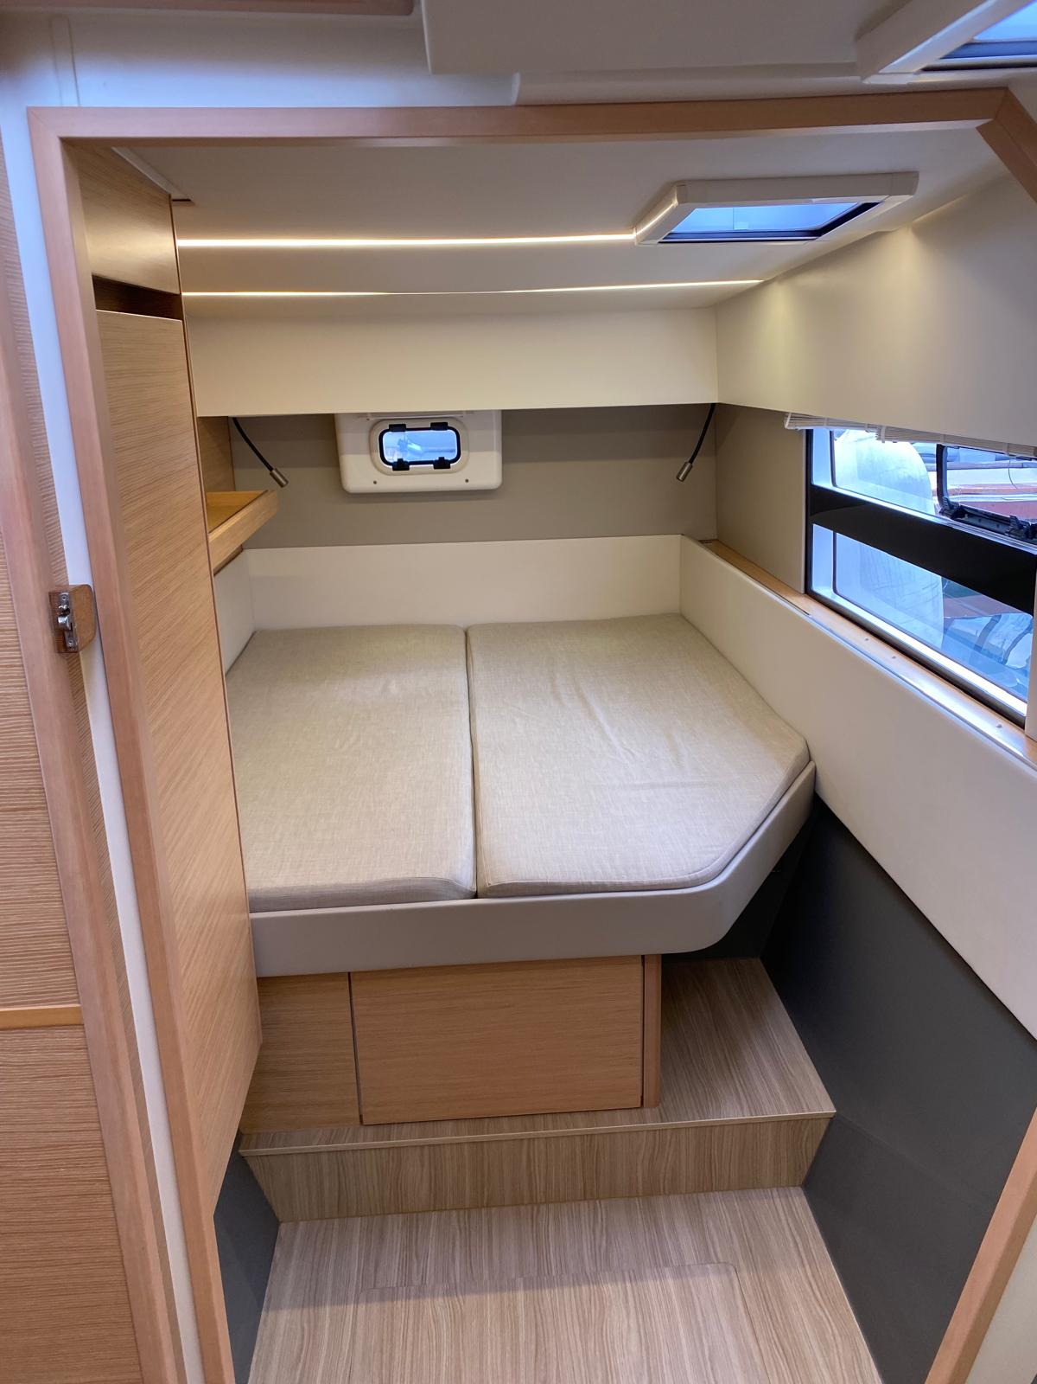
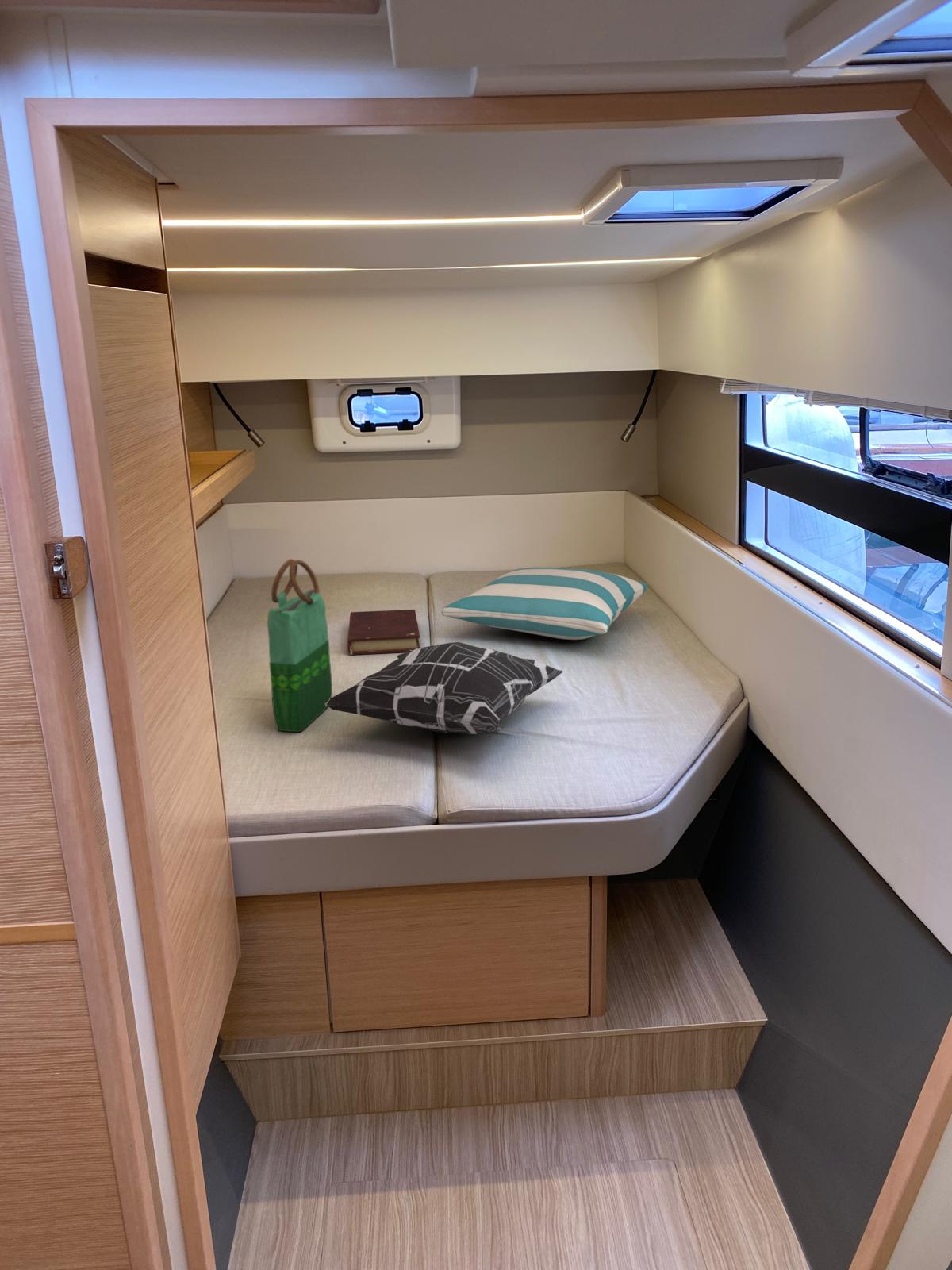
+ pillow (550, 601)
+ decorative pillow (447, 684)
+ book (383, 630)
+ tote bag (299, 640)
